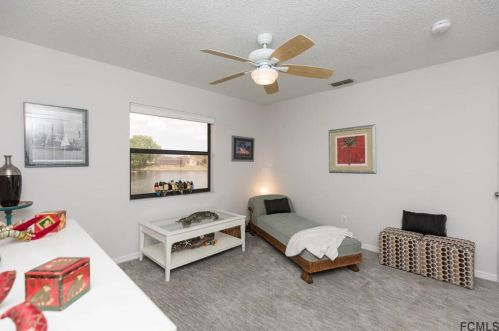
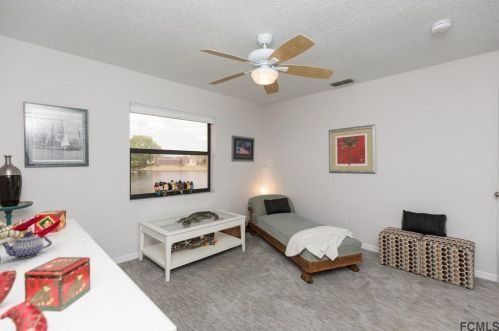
+ teapot (27, 244)
